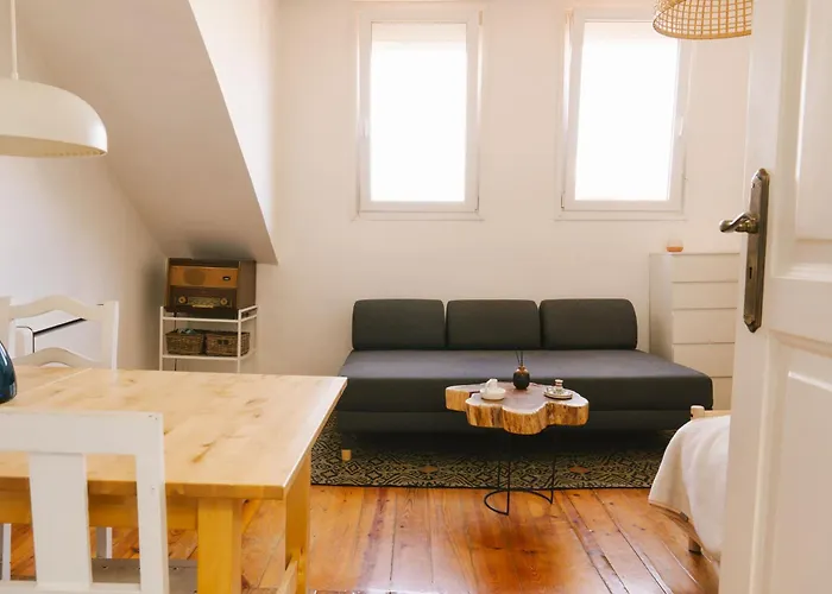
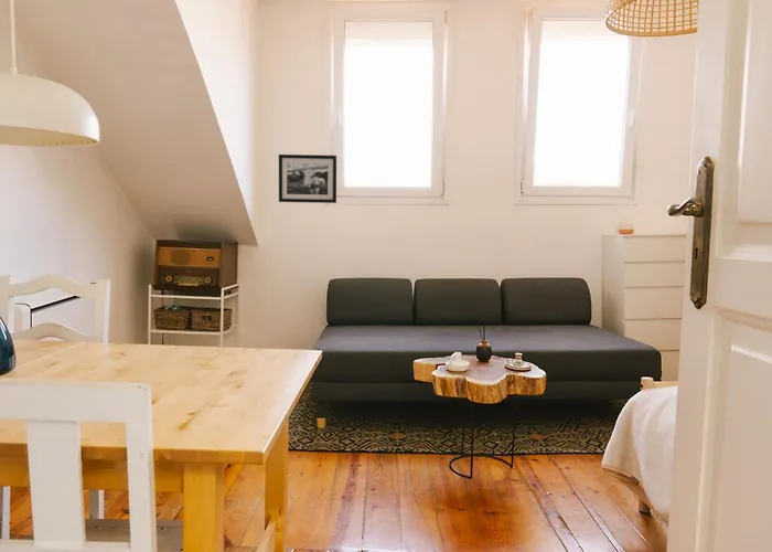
+ picture frame (308, 179)
